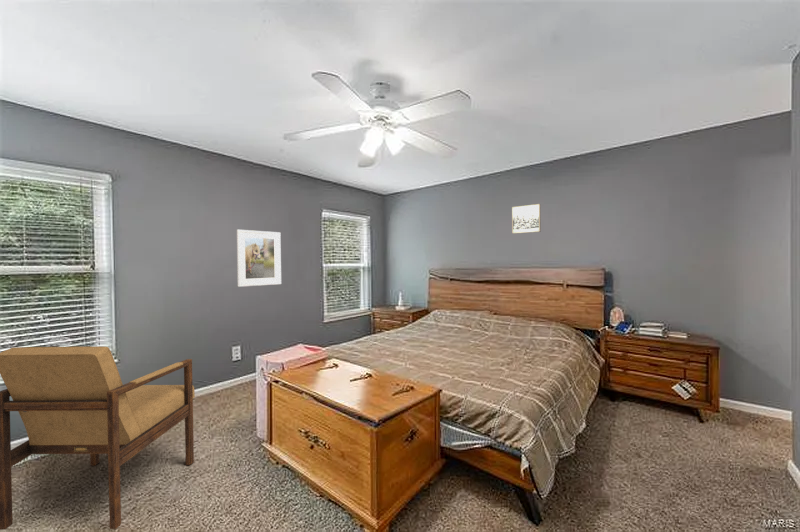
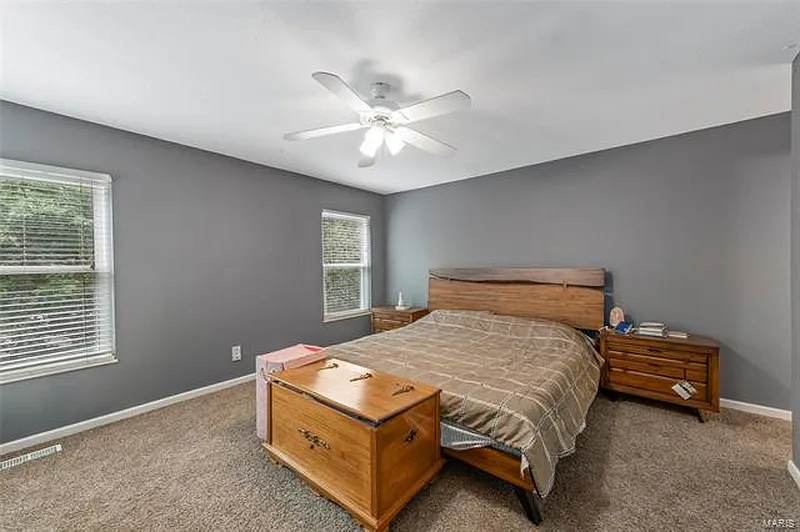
- armchair (108, 412)
- wall art (526, 219)
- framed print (260, 258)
